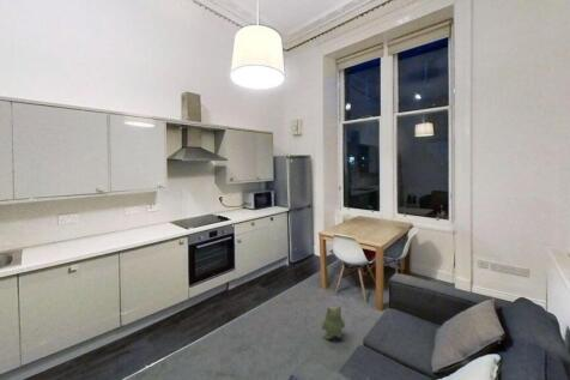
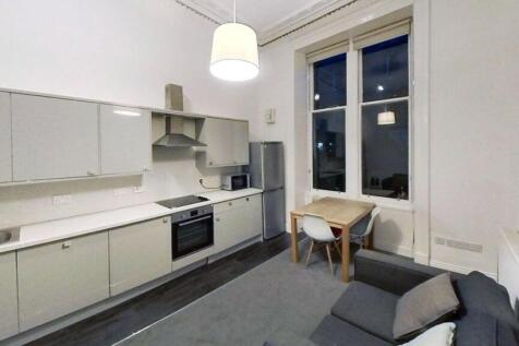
- plush toy (333, 321)
